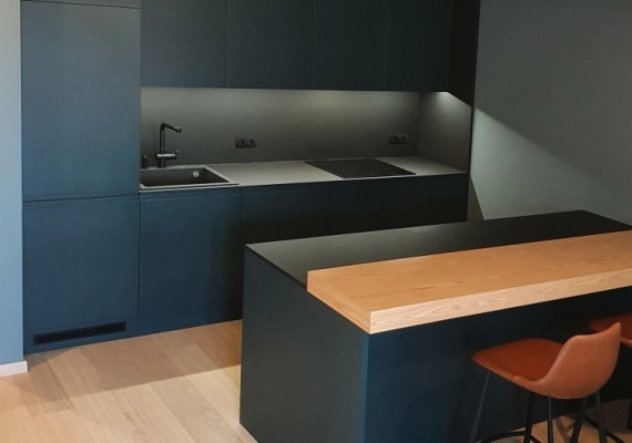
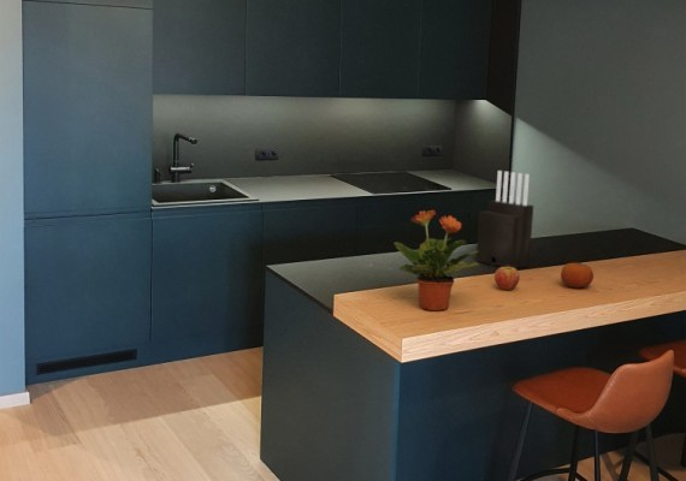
+ potted plant (434, 260)
+ fruit (576, 275)
+ fruit (507, 277)
+ knife block (503, 218)
